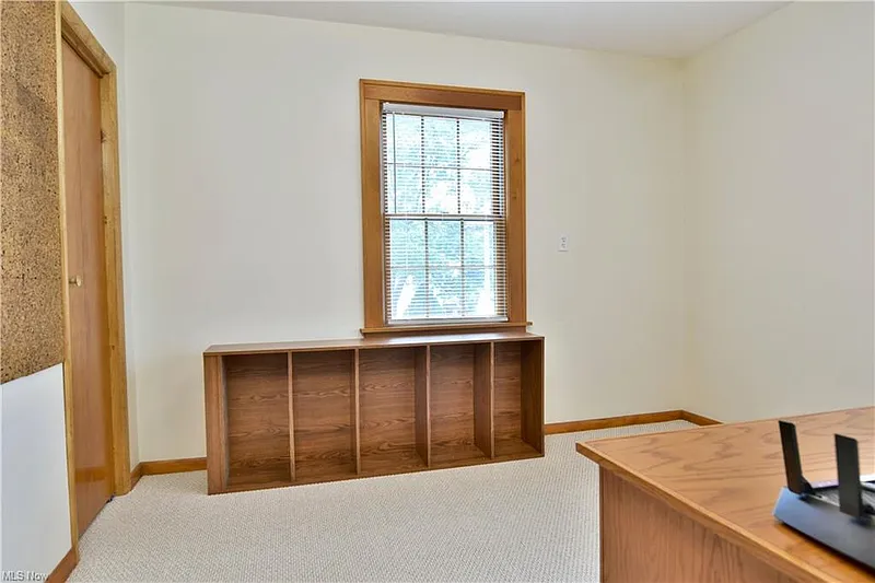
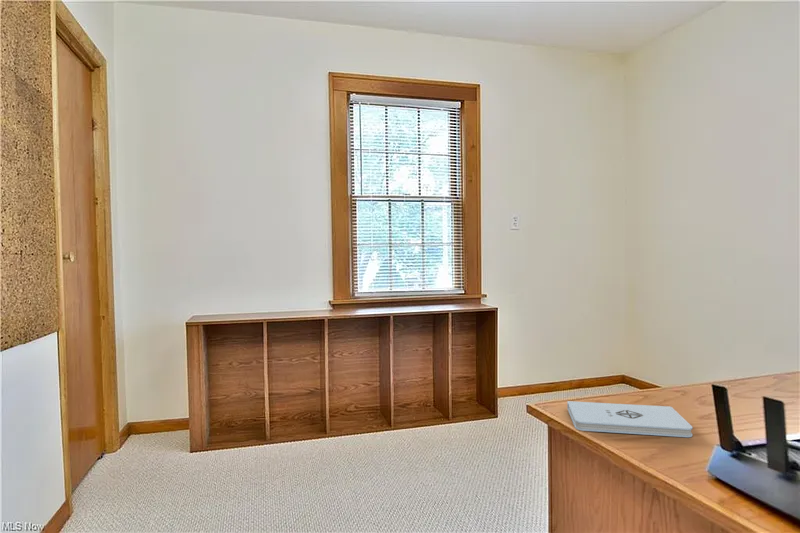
+ notepad (625, 417)
